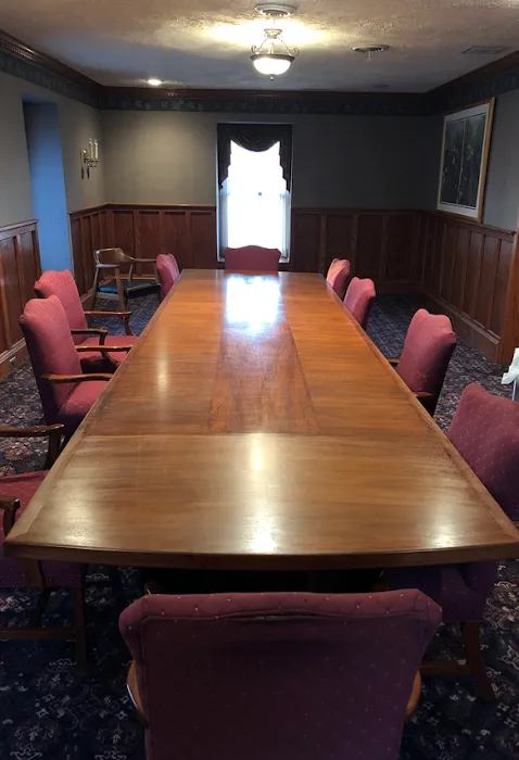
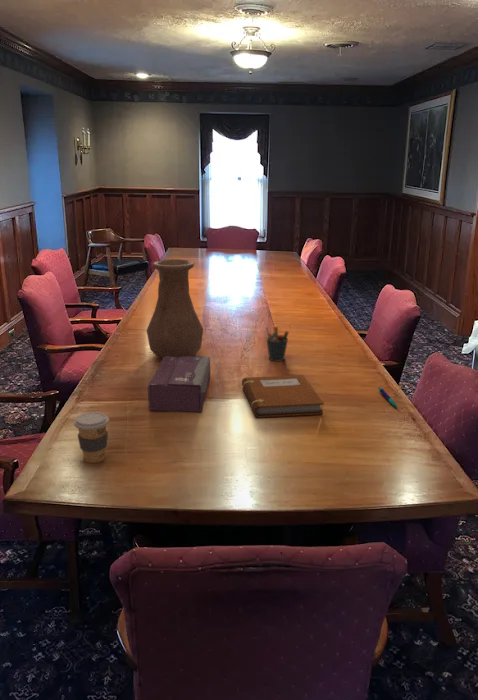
+ tissue box (181, 381)
+ coffee cup (92, 438)
+ pen holder (276, 342)
+ pen (387, 397)
+ vase (174, 310)
+ notebook (279, 394)
